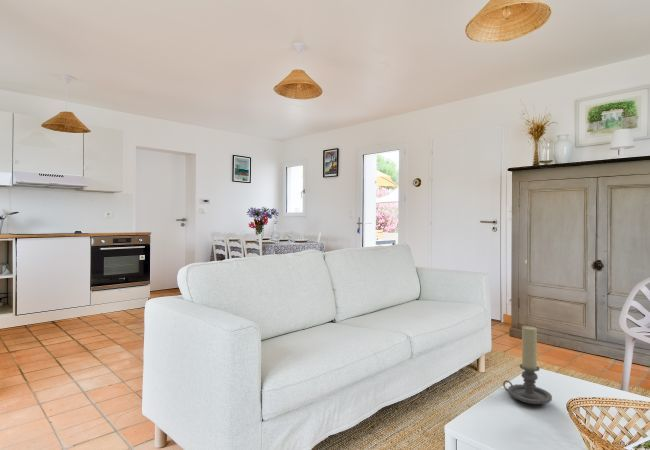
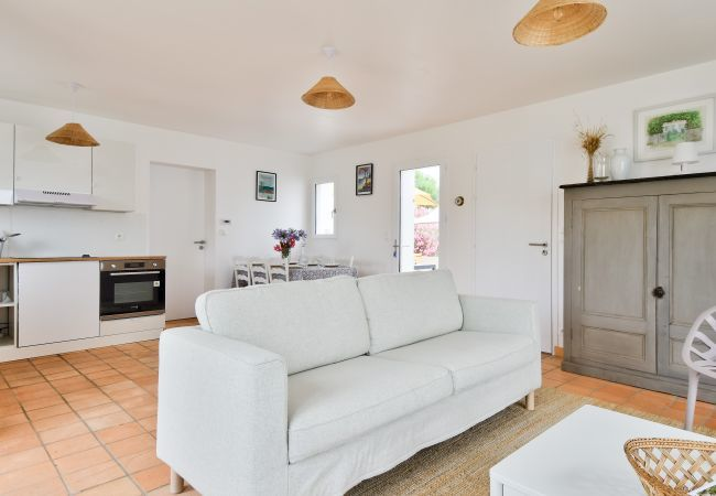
- candle holder (525, 361)
